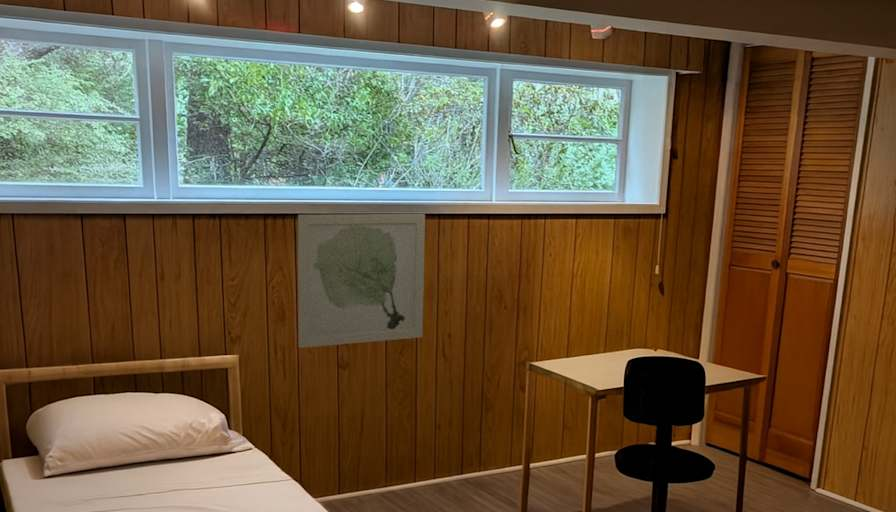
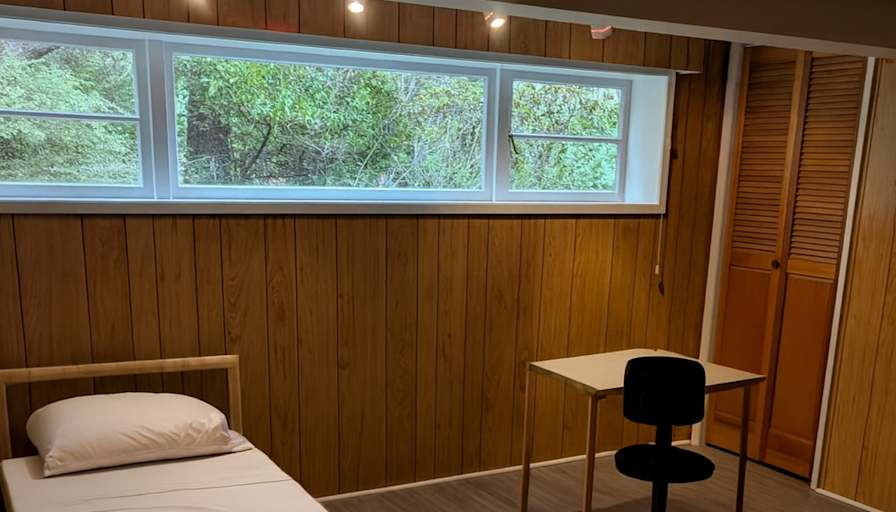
- wall art (363, 279)
